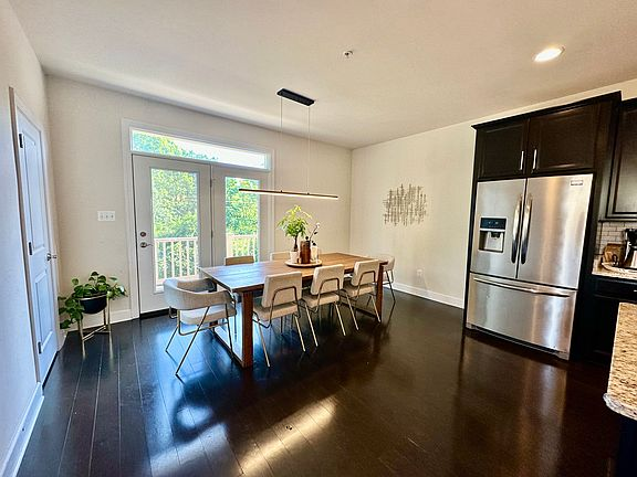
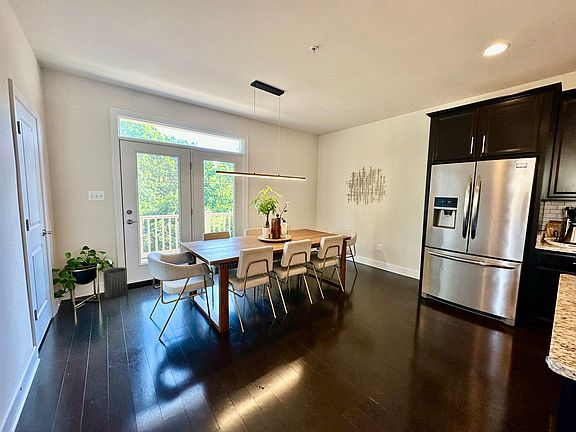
+ trash can (115, 282)
